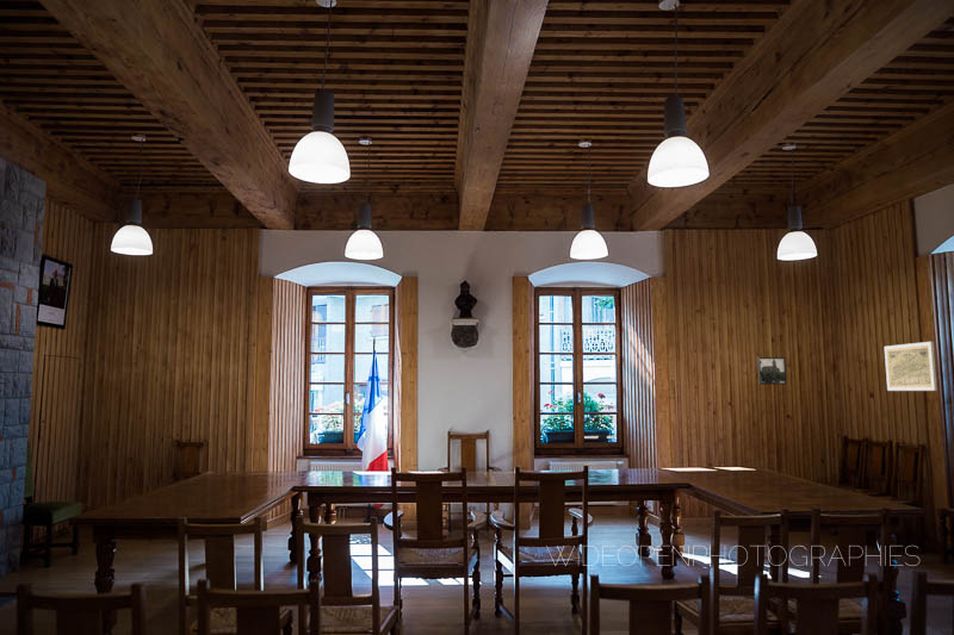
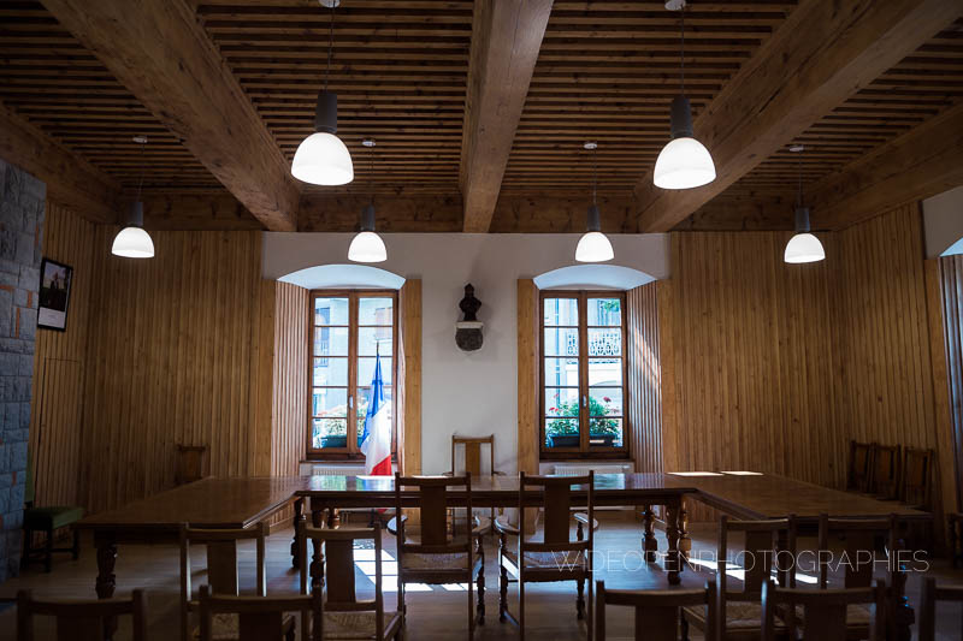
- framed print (772, 371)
- map (909, 367)
